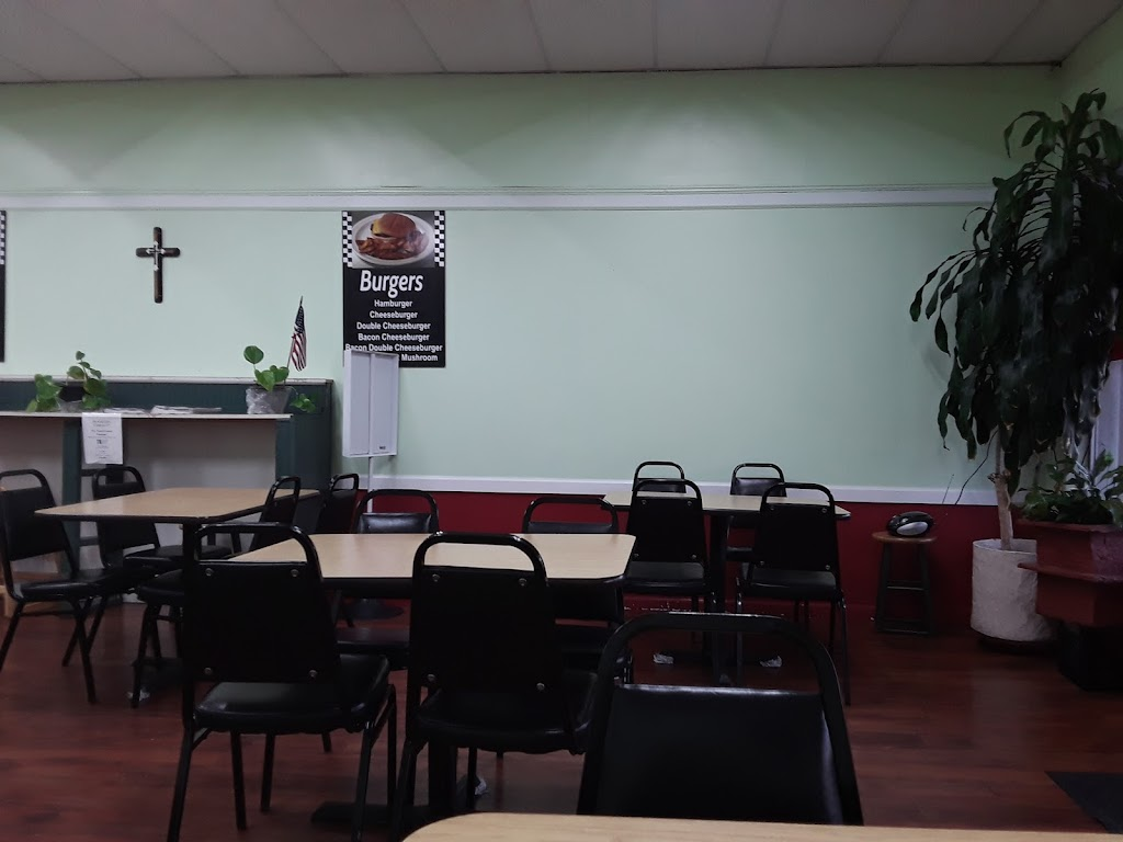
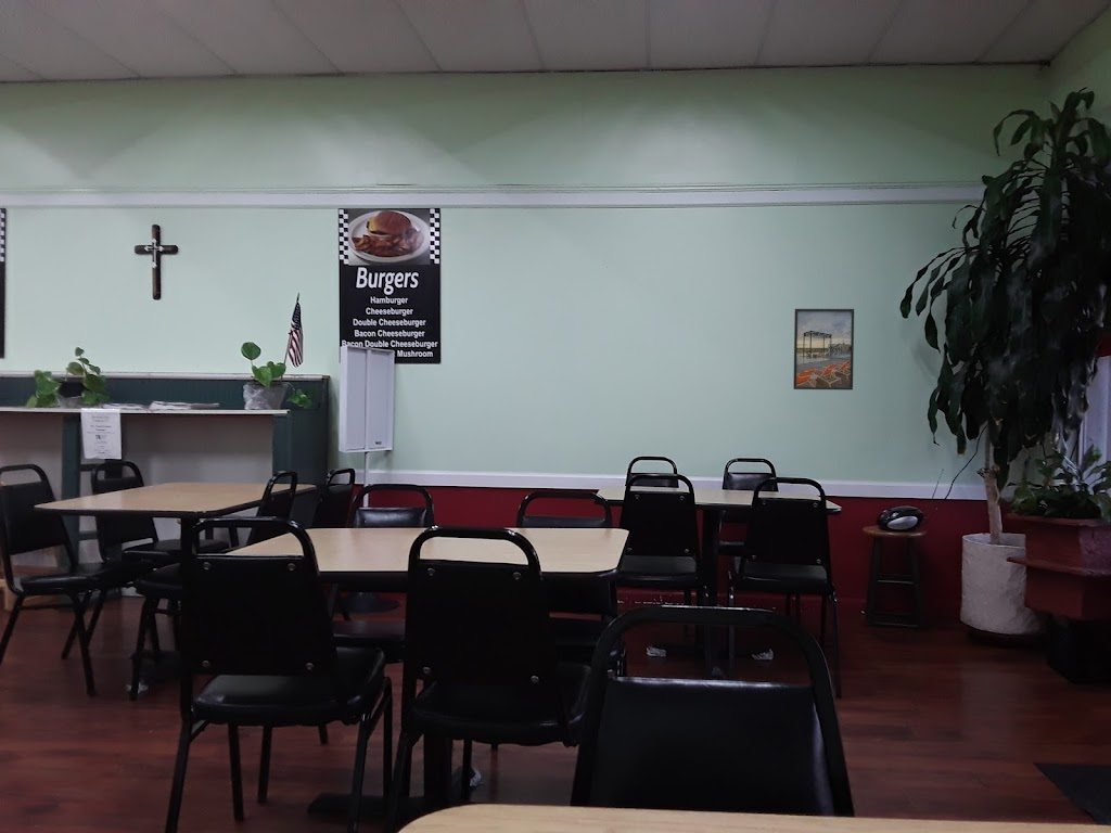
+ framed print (823, 349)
